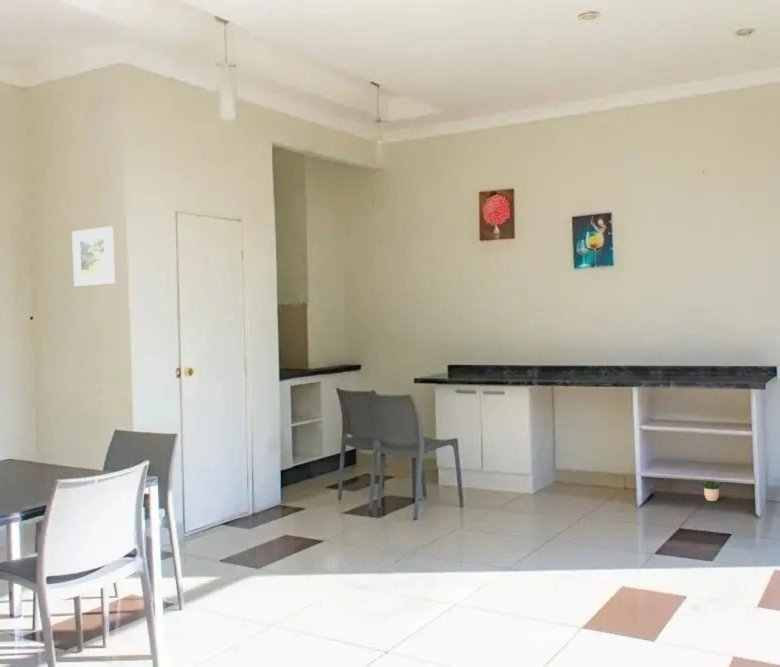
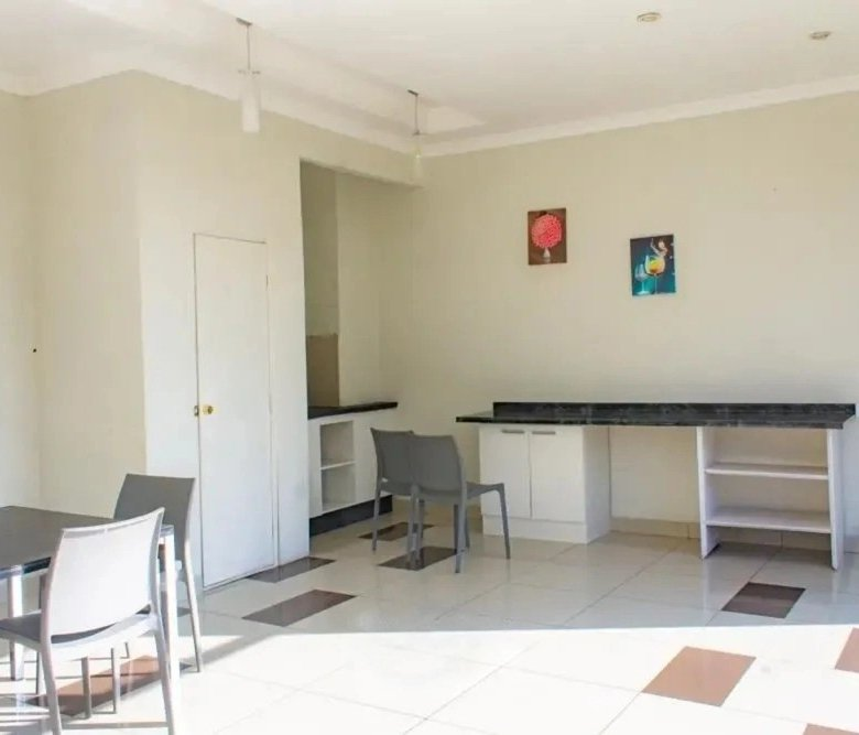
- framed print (93, 257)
- potted plant (710, 481)
